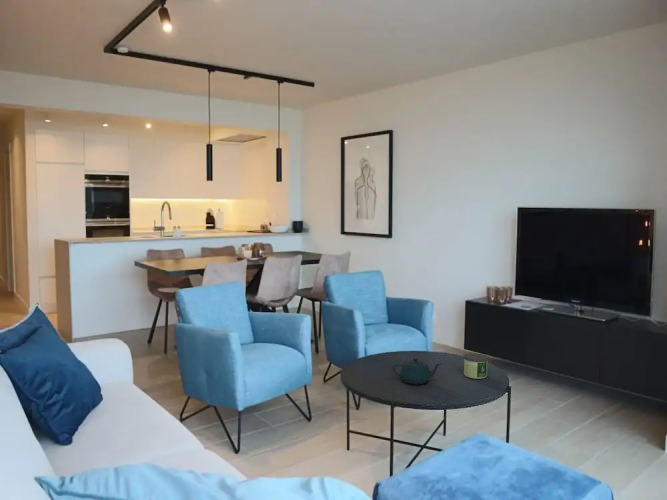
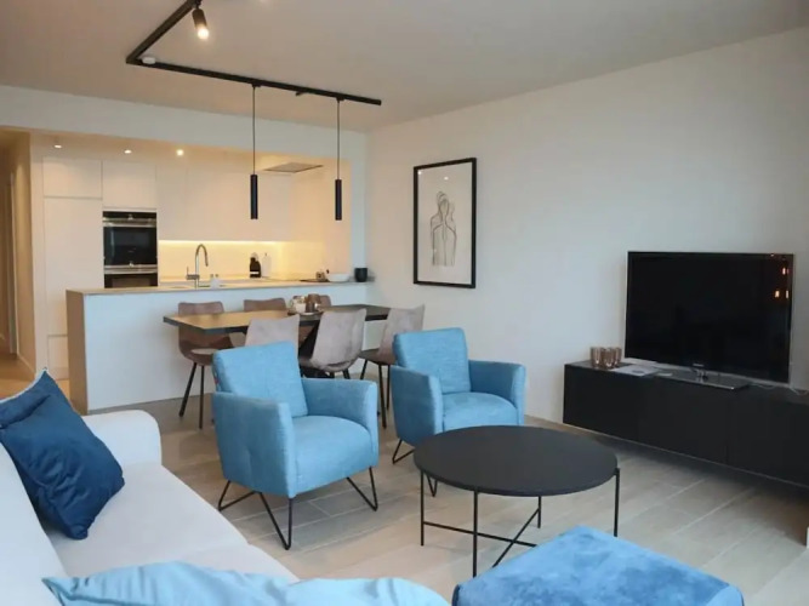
- teapot (416, 370)
- candle (475, 366)
